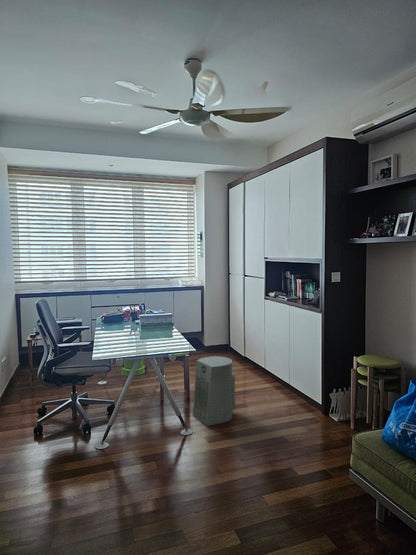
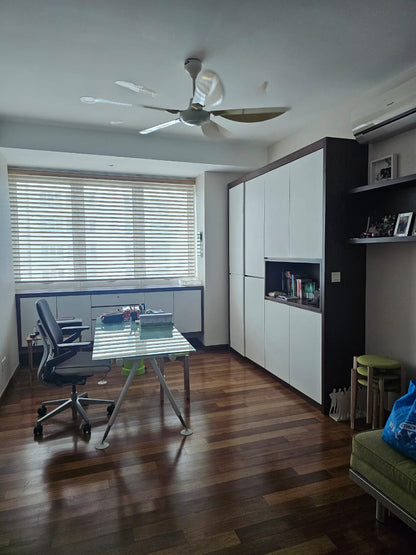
- fan (216, 388)
